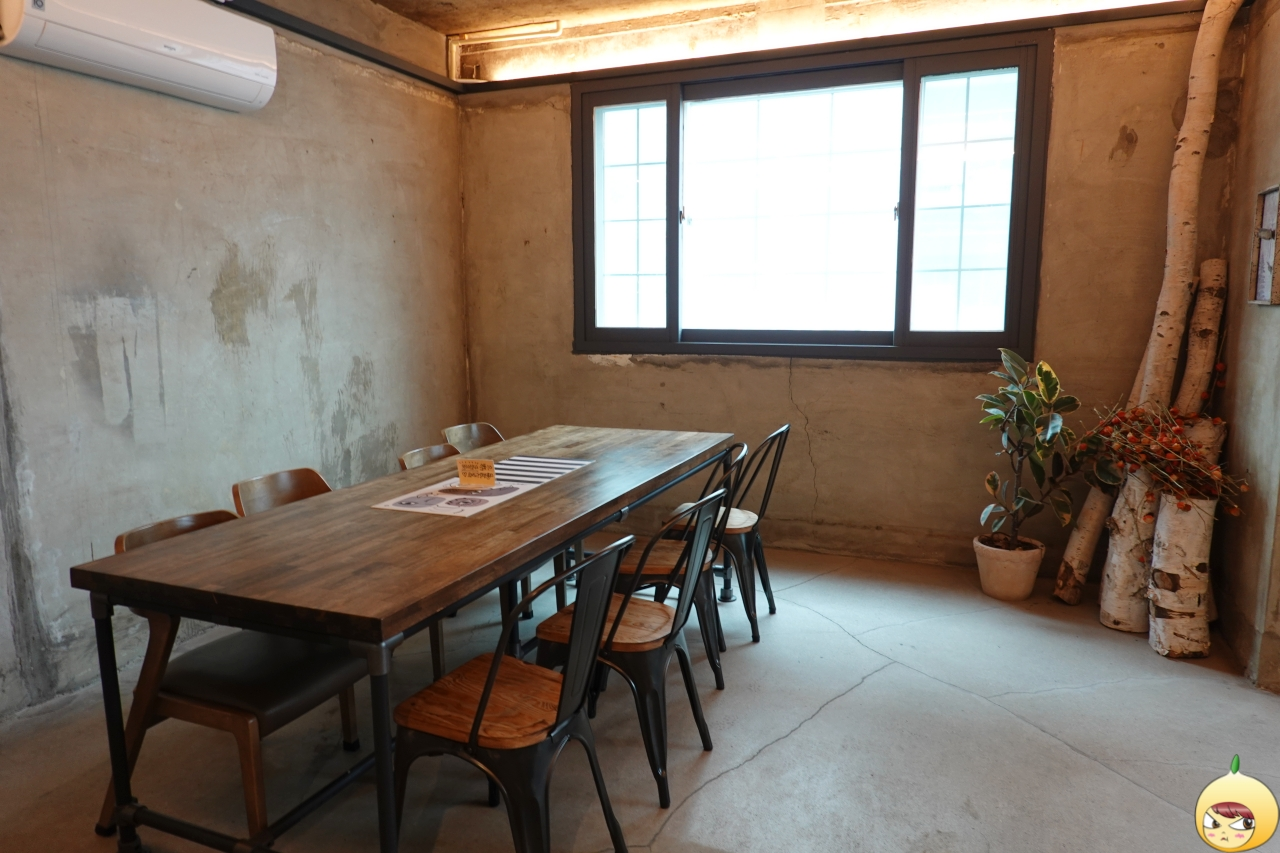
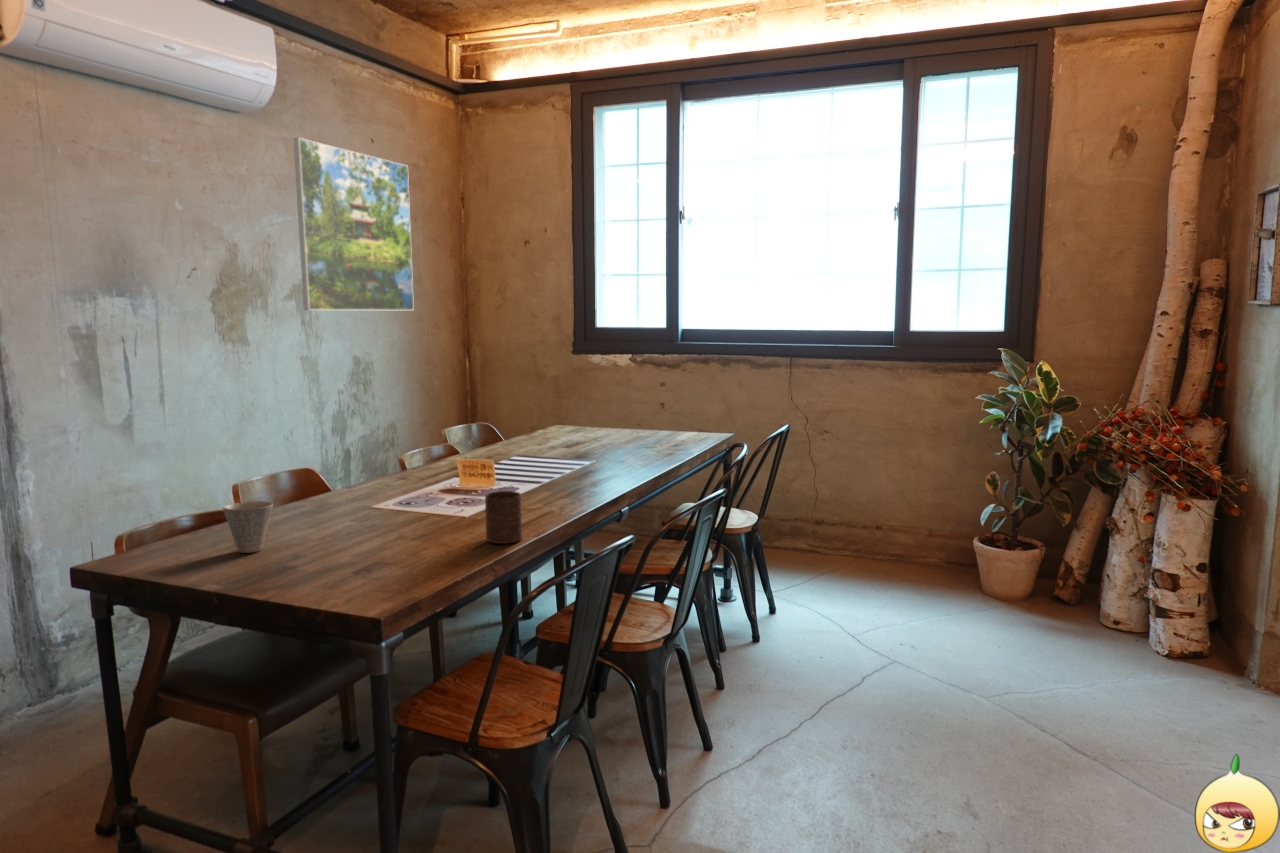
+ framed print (359, 232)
+ cup (249, 526)
+ cup (499, 516)
